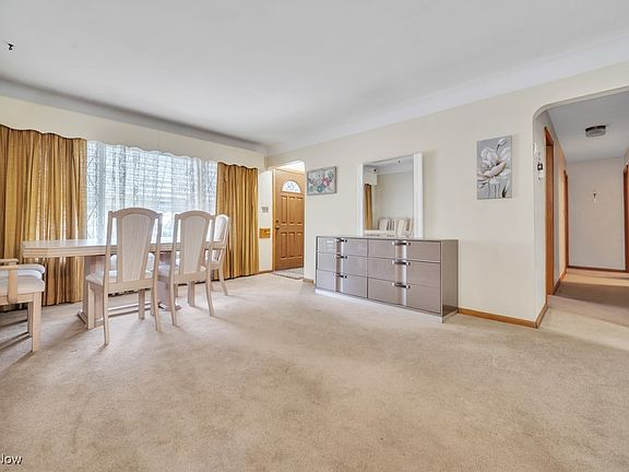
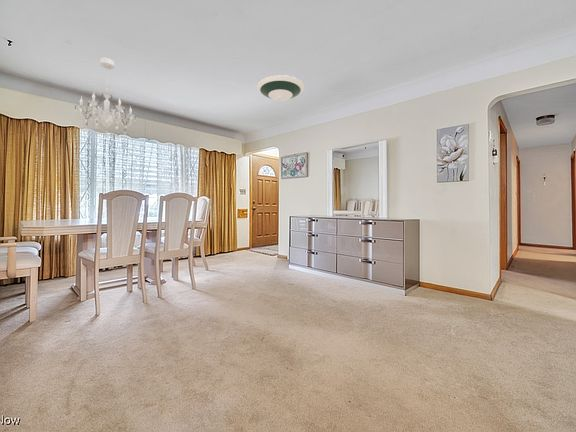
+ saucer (280, 93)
+ chandelier (107, 99)
